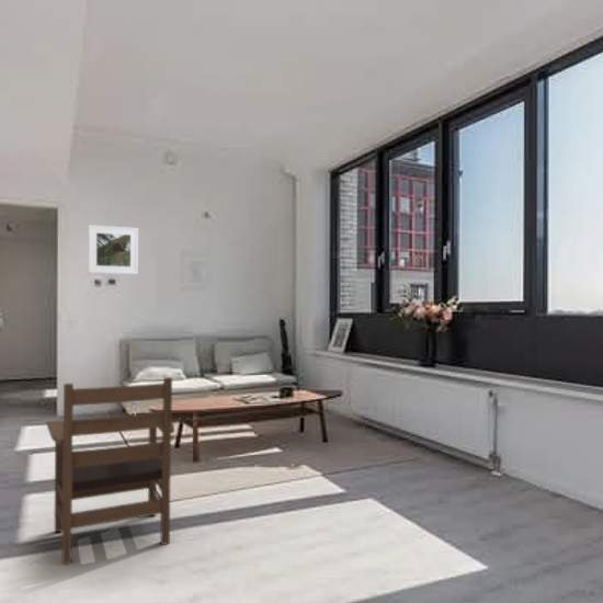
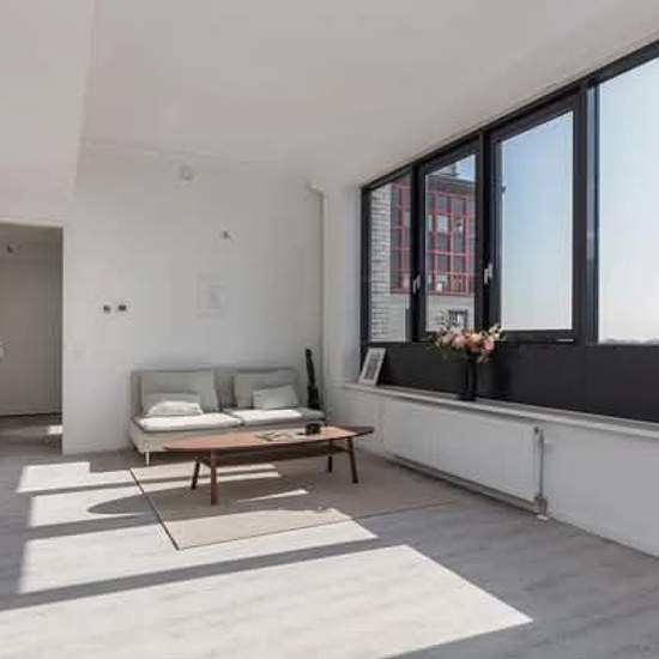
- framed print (113, 250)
- armchair (113, 455)
